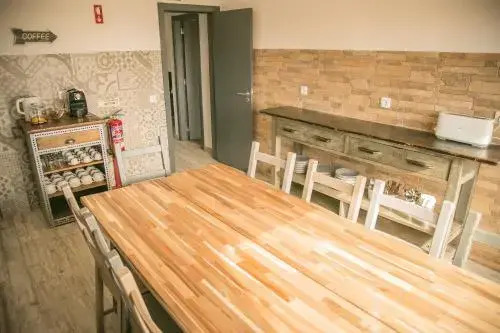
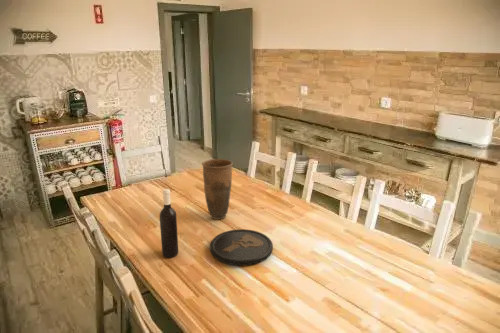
+ vase (218, 190)
+ wine bottle (168, 222)
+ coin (241, 245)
